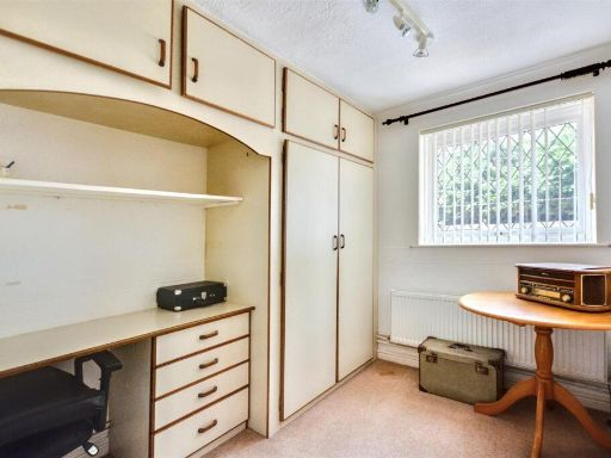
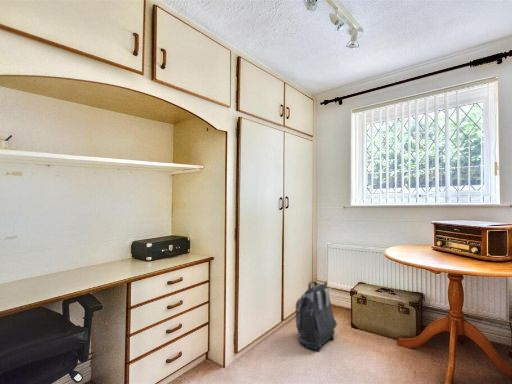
+ backpack (316, 311)
